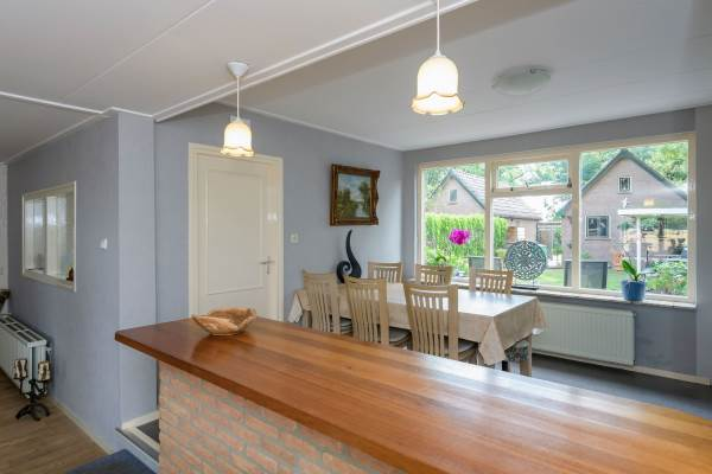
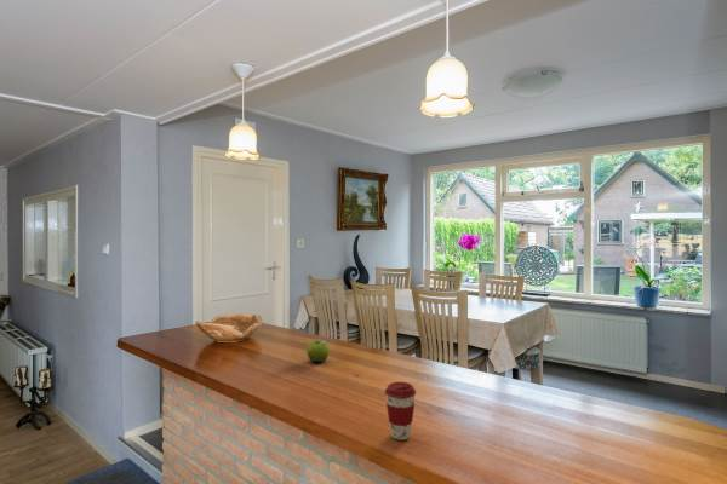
+ coffee cup (400, 410)
+ fruit (317, 350)
